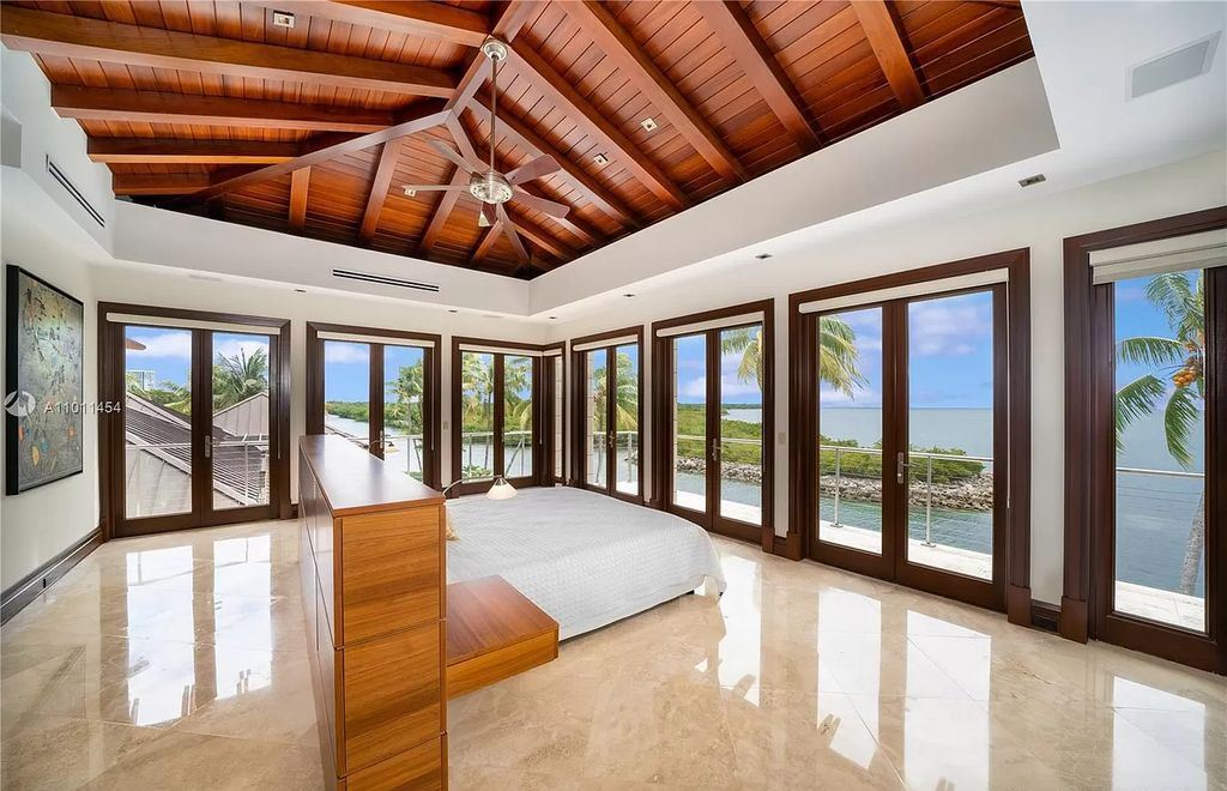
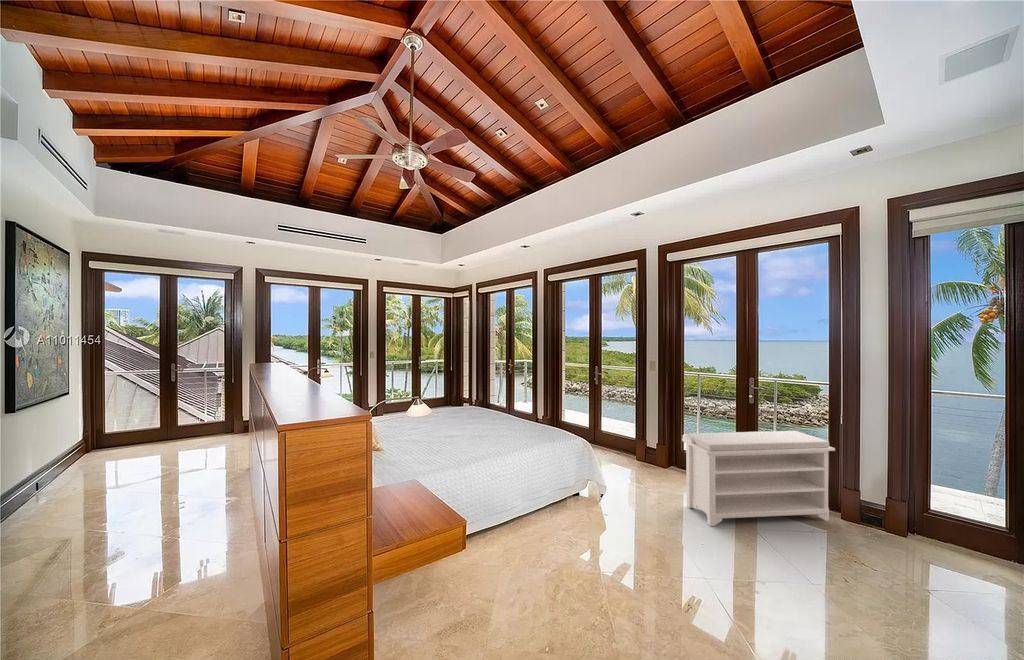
+ bench (755, 474)
